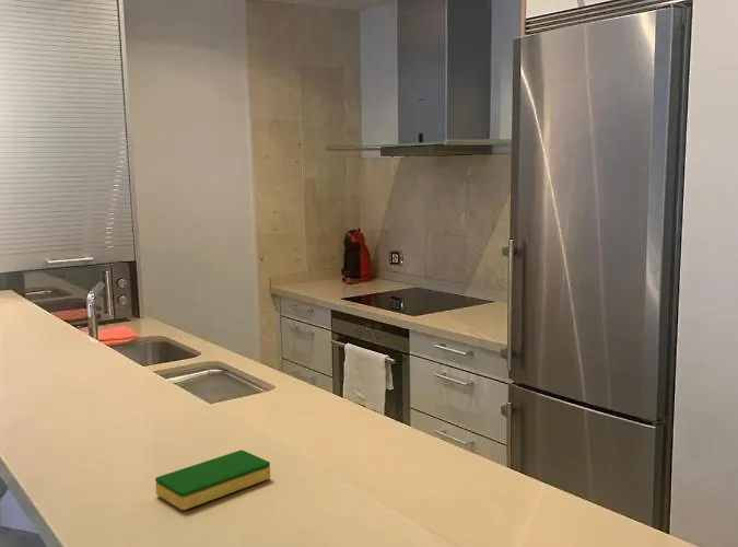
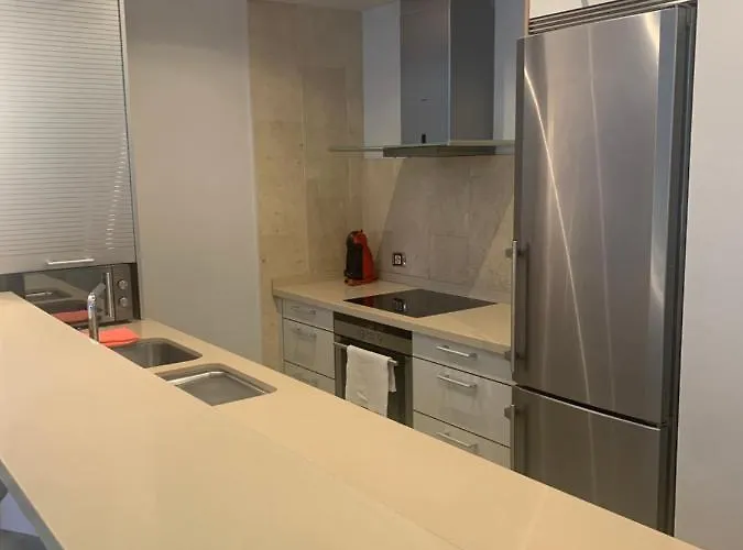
- dish sponge (214, 477)
